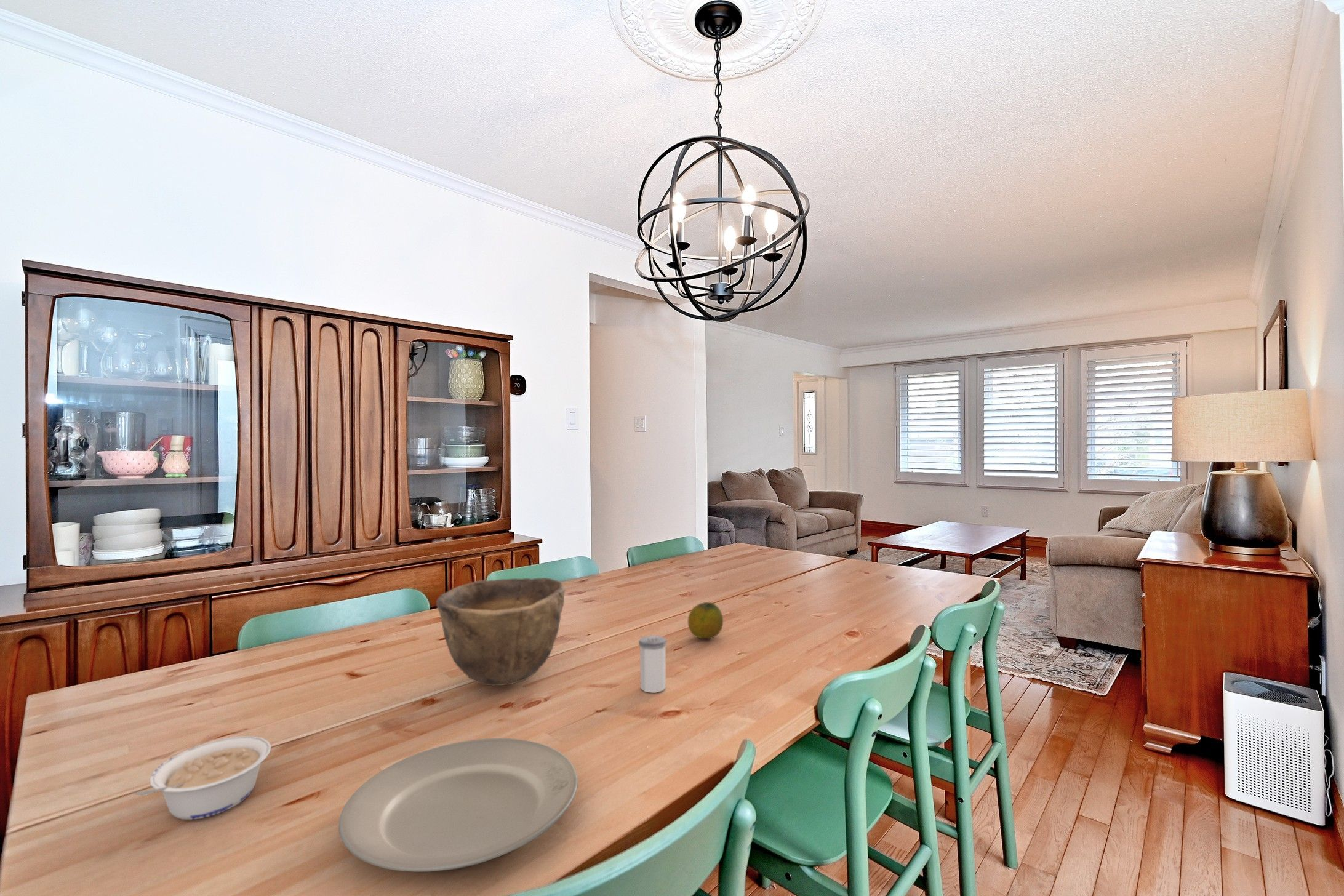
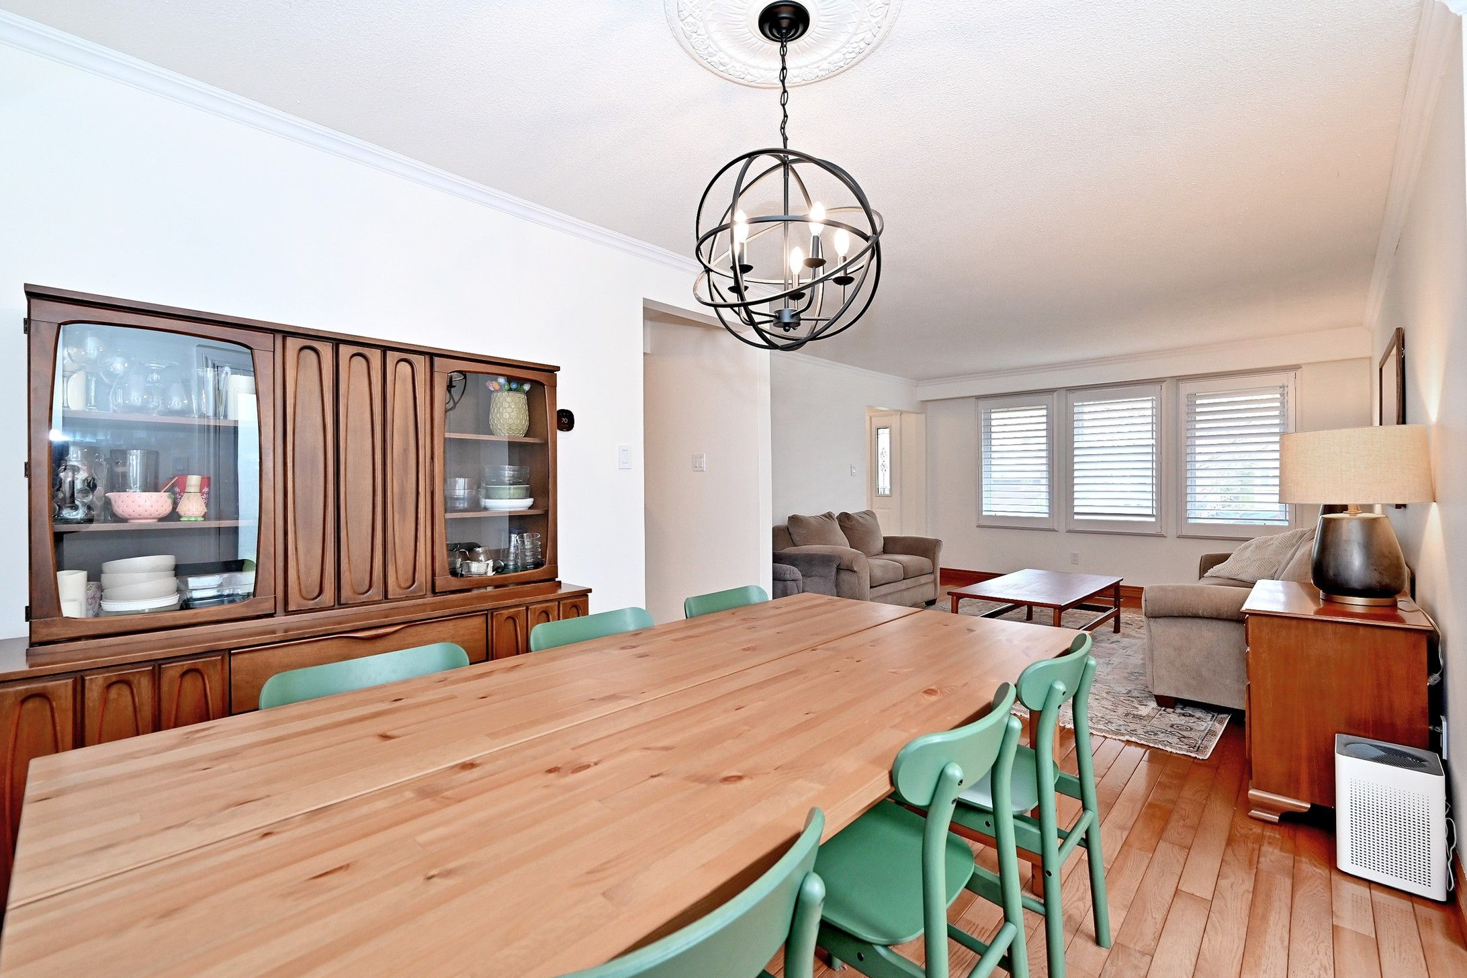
- fruit (705, 620)
- salt shaker (653, 663)
- bowl (503, 634)
- plate (465, 805)
- legume (212, 778)
